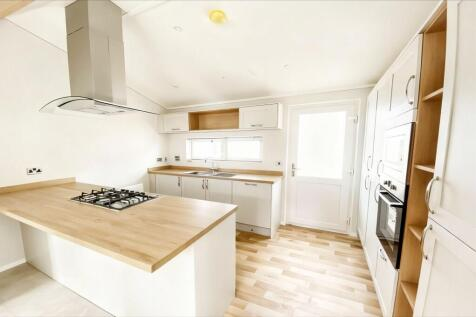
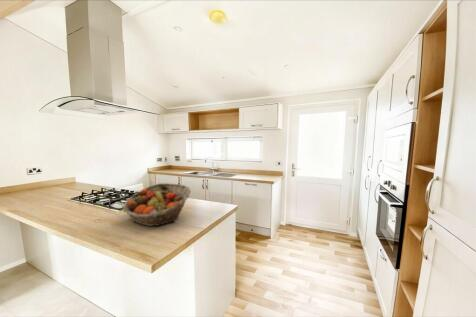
+ fruit basket (158, 202)
